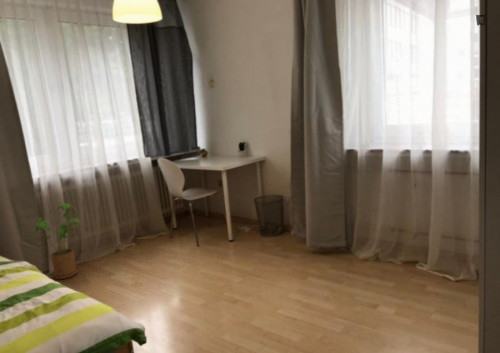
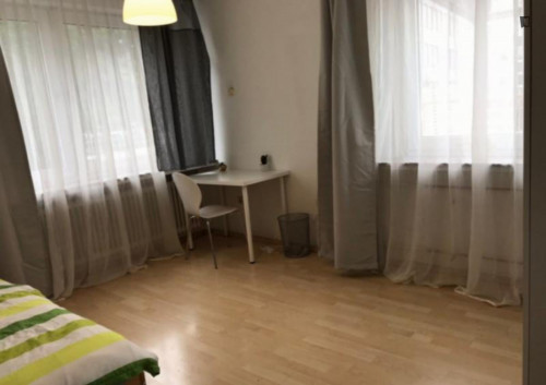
- house plant (64, 240)
